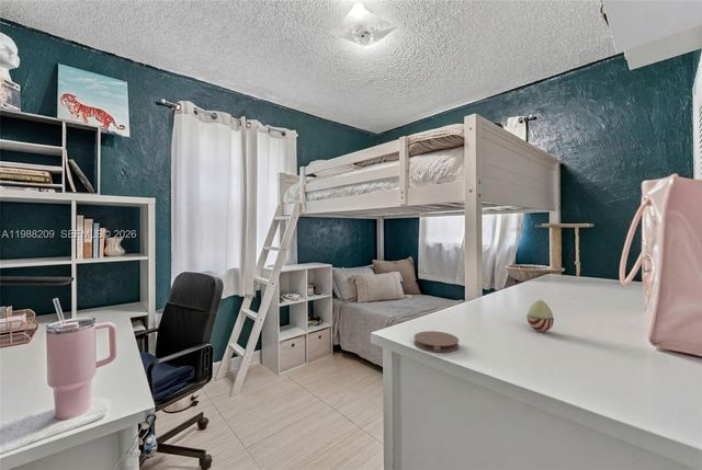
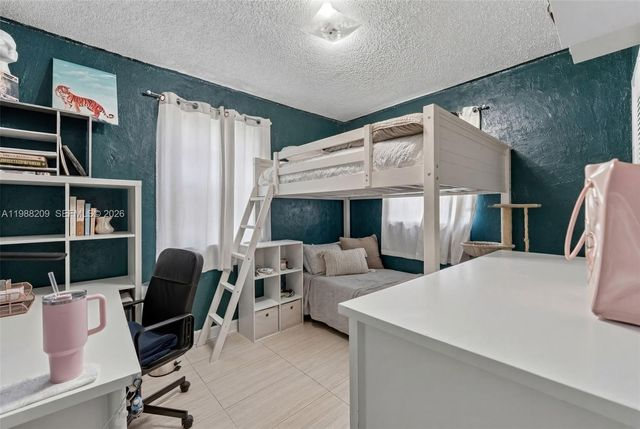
- coaster (435, 341)
- decorative egg (540, 314)
